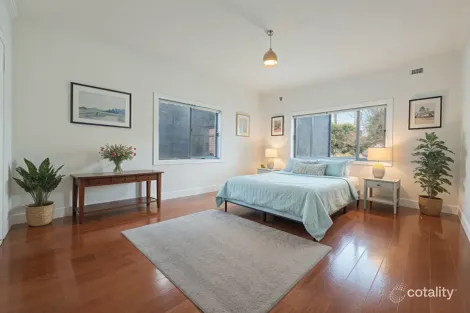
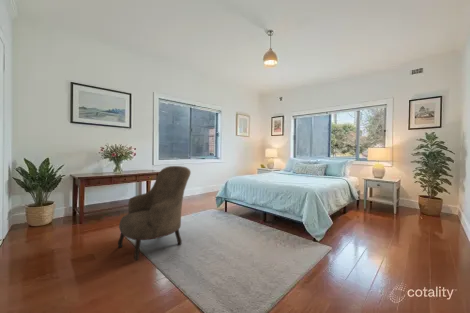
+ armchair (156, 205)
